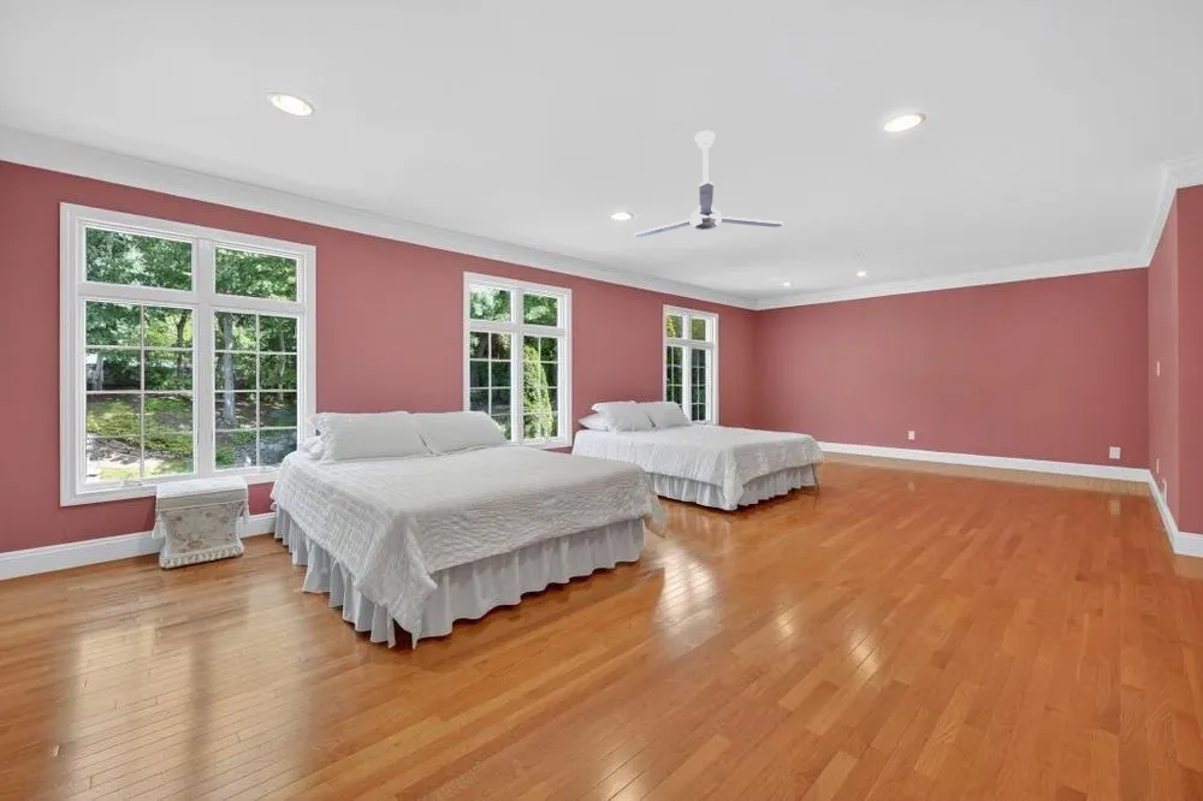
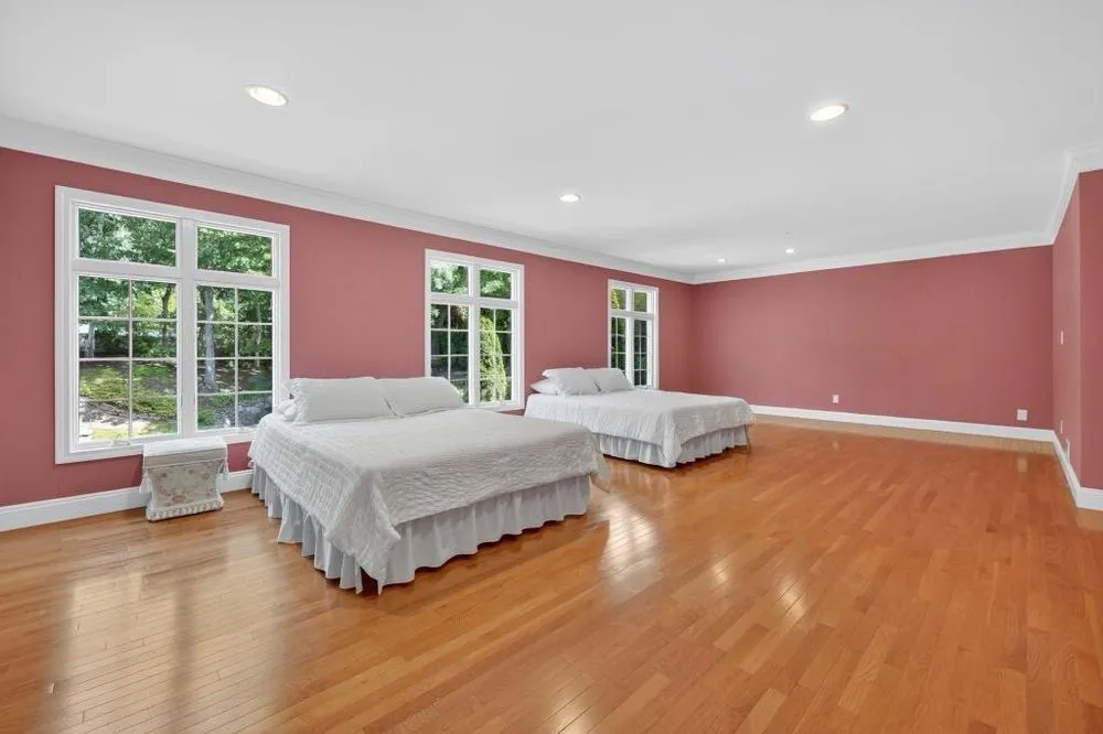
- ceiling fan (705, 171)
